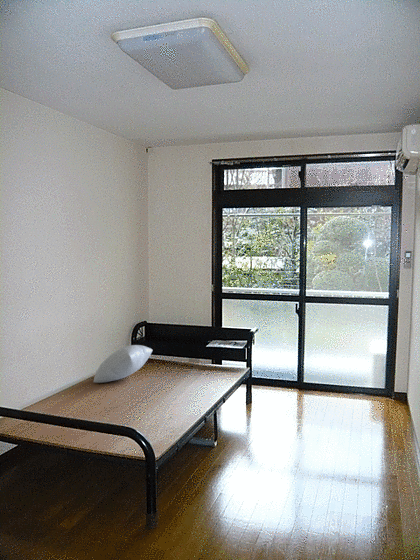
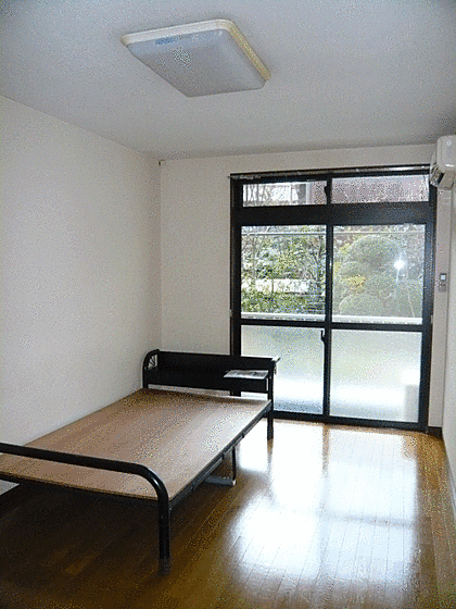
- pillow (123, 362)
